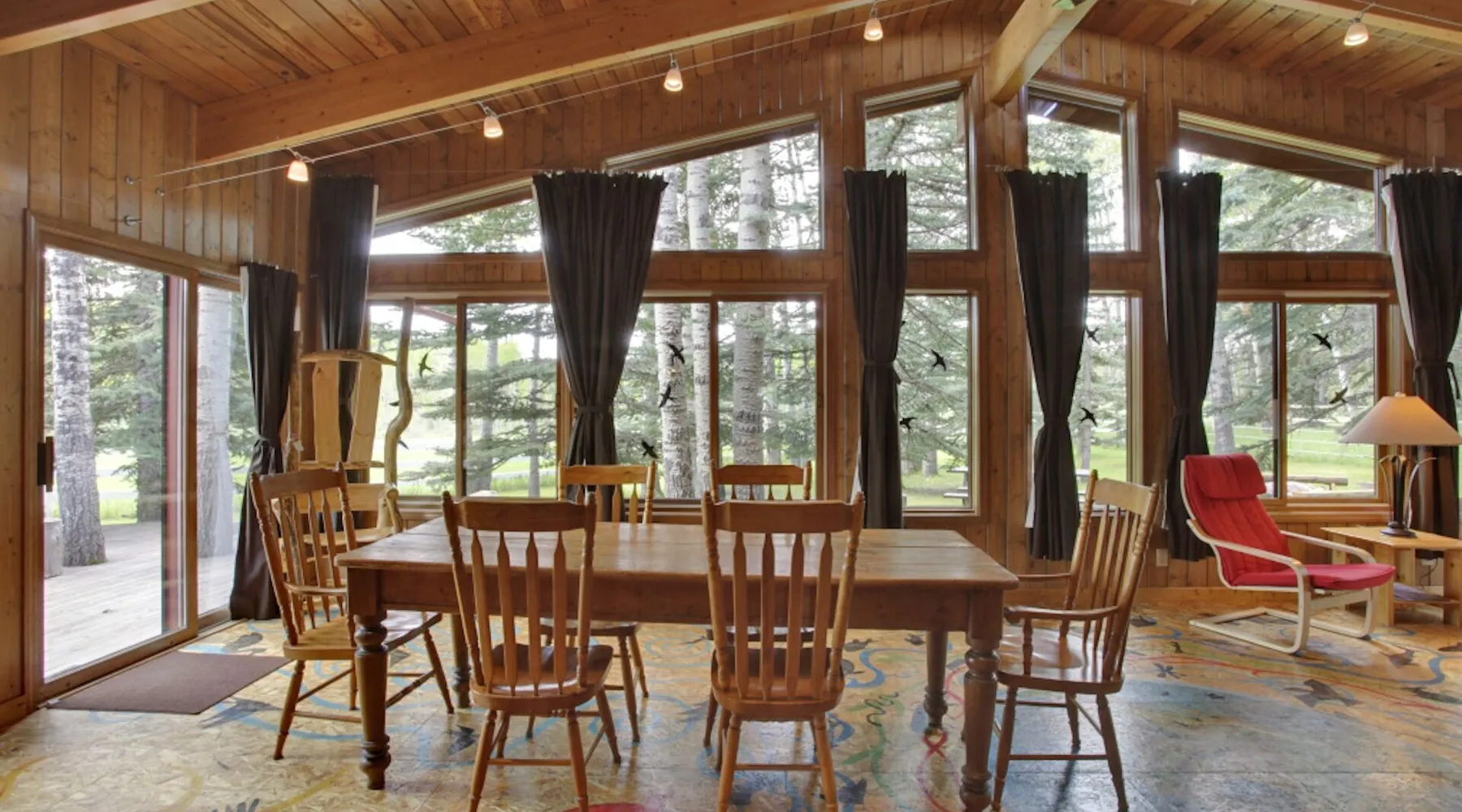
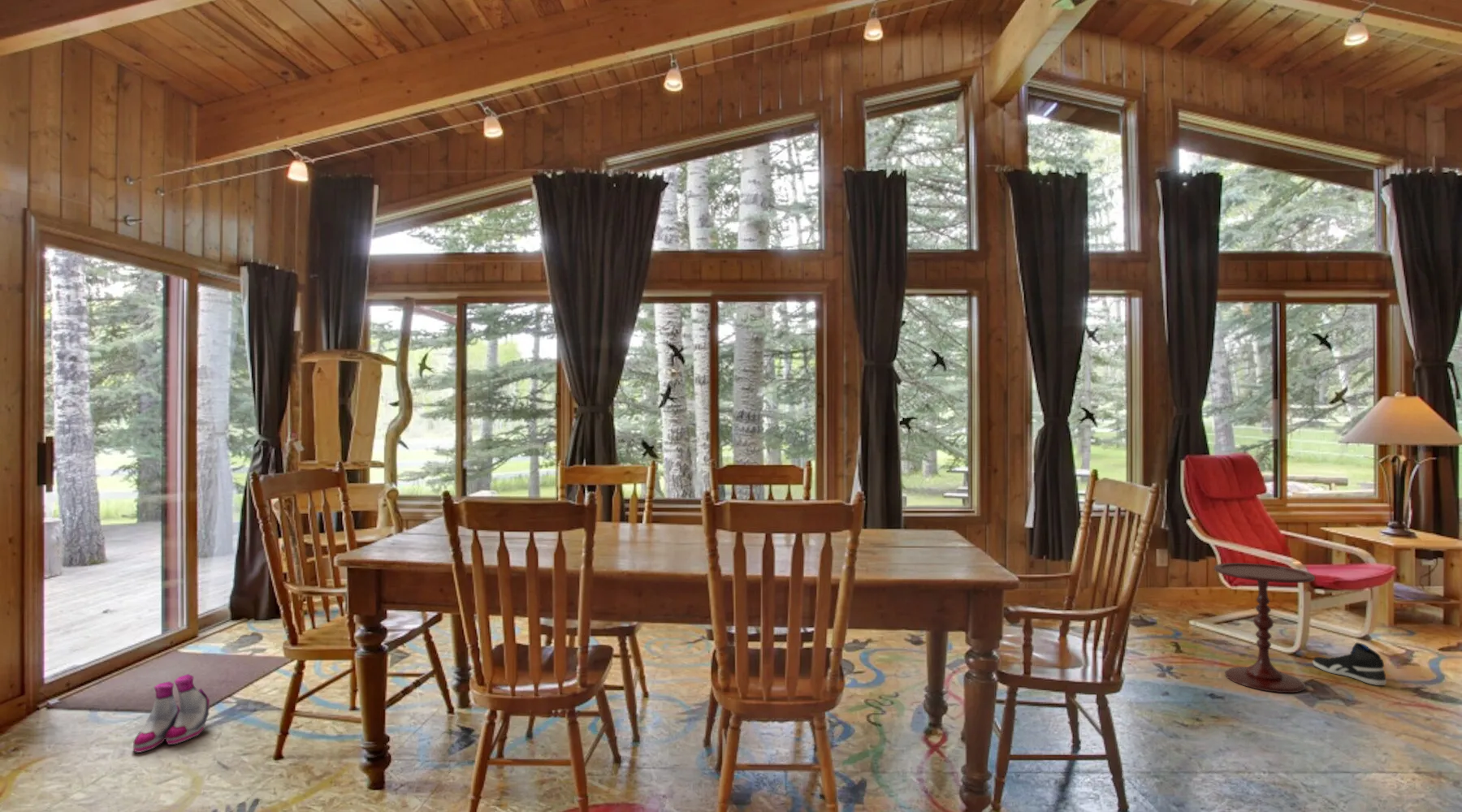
+ sneaker (1349, 658)
+ boots (171, 707)
+ side table (1263, 625)
